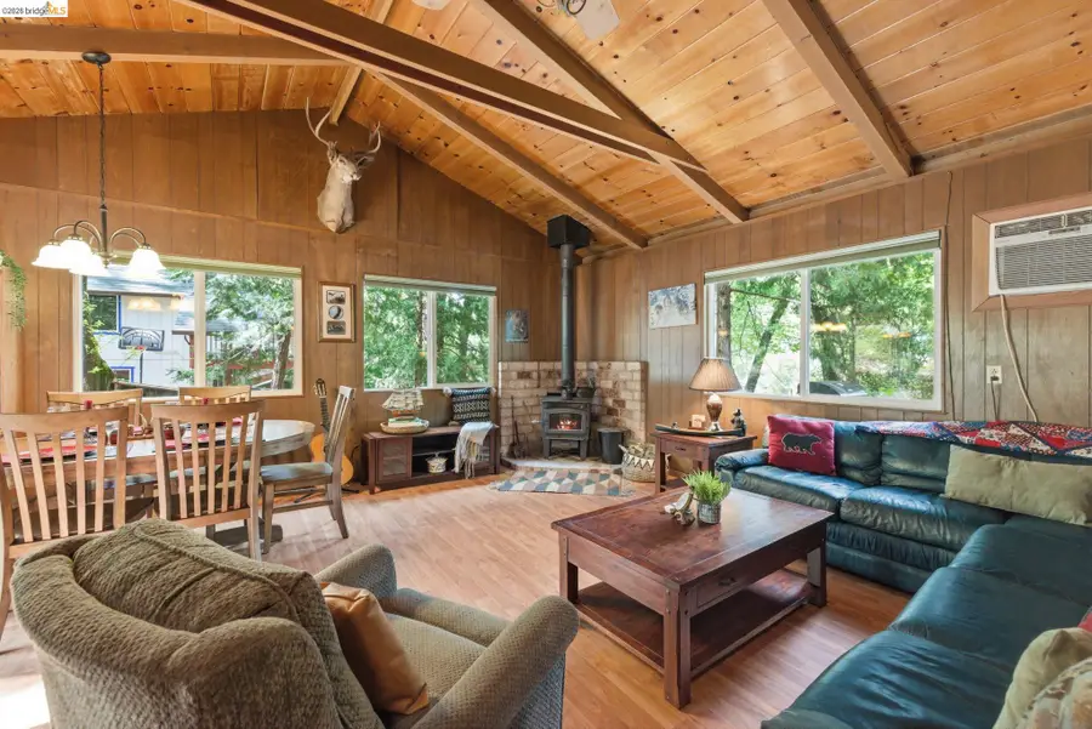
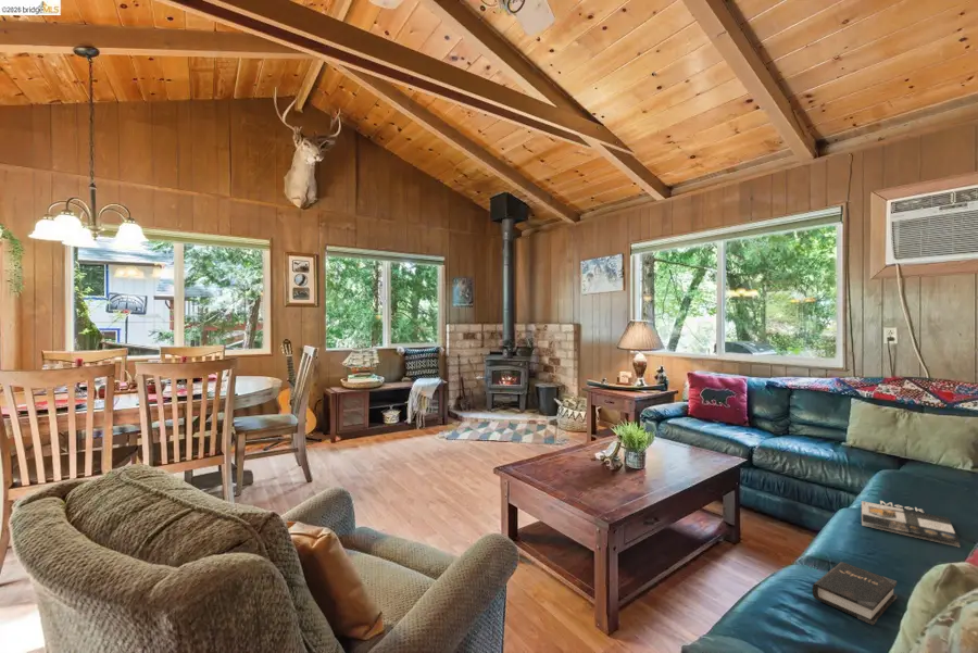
+ hardback book (854, 589)
+ magazine (904, 517)
